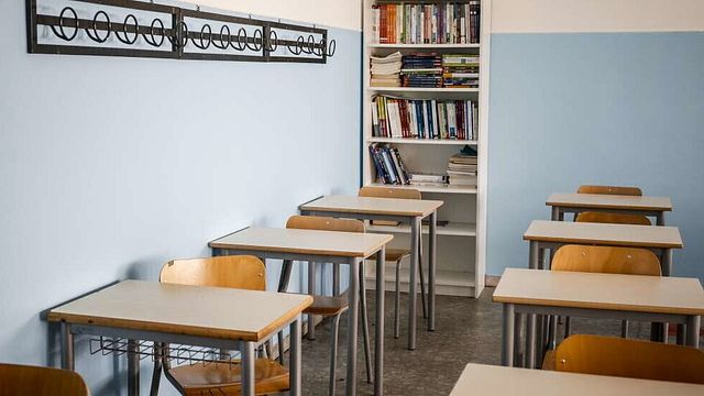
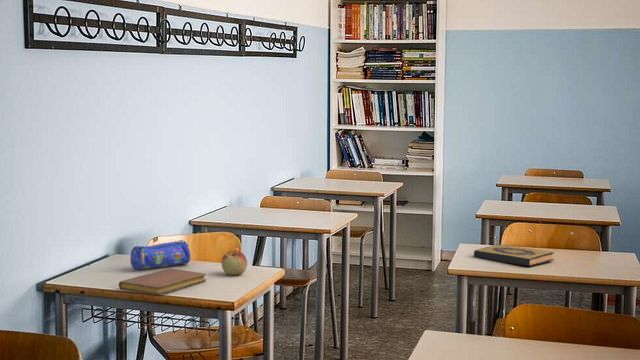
+ hardback book (513, 254)
+ apple (234, 262)
+ notebook (163, 280)
+ pencil case (161, 254)
